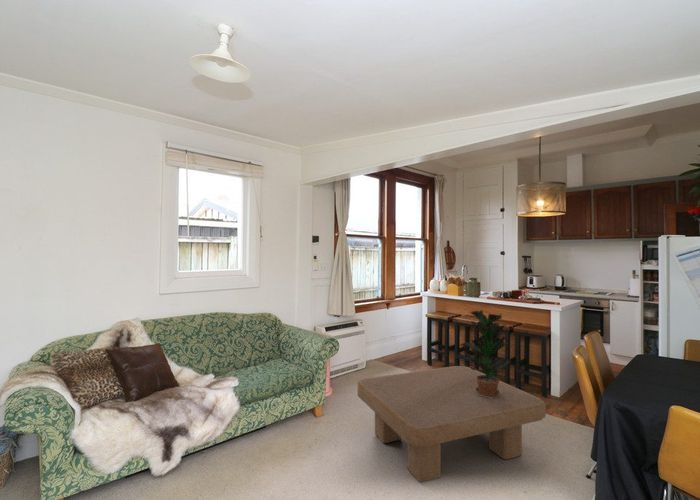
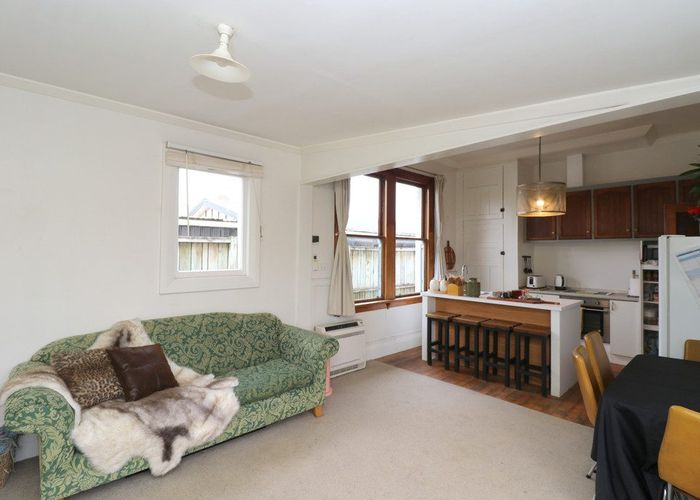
- coffee table (444, 417)
- potted plant (482, 351)
